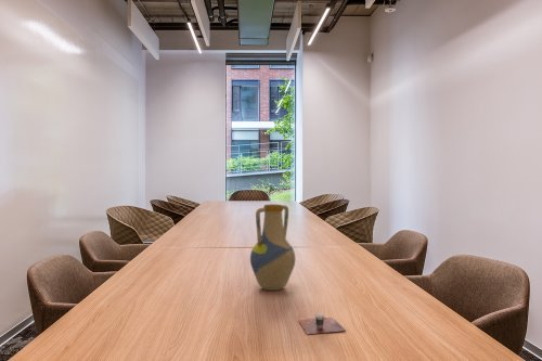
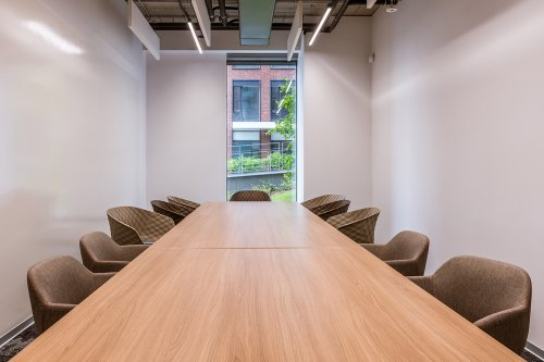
- cup (321, 319)
- vase (272, 246)
